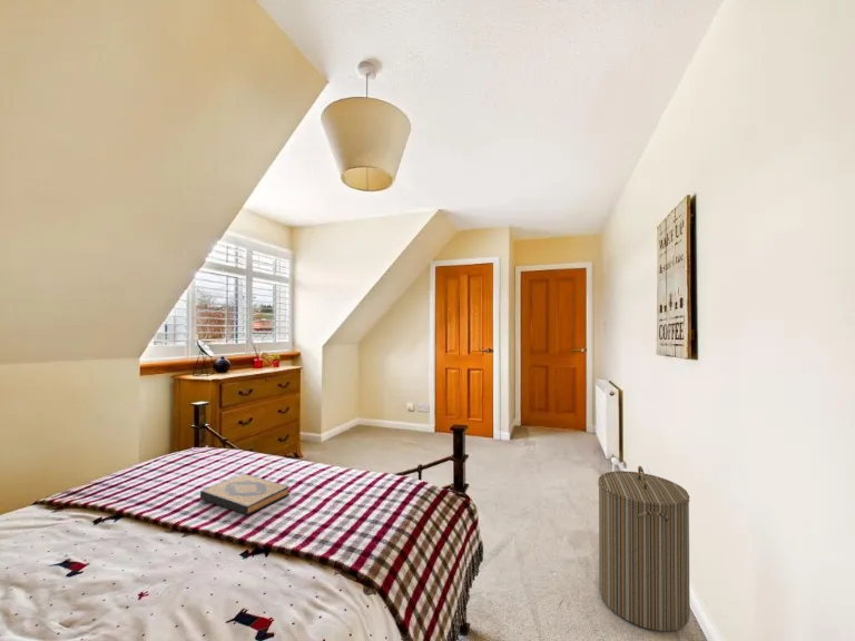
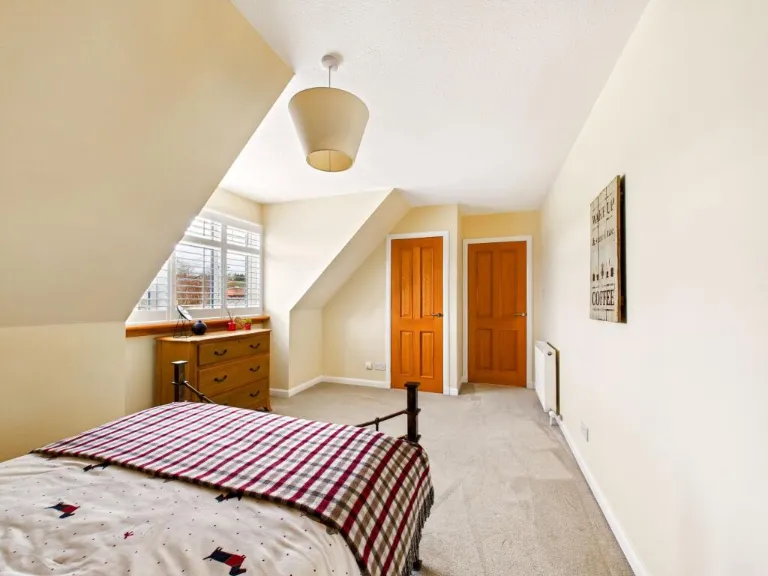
- laundry hamper (641, 534)
- hardback book (245, 492)
